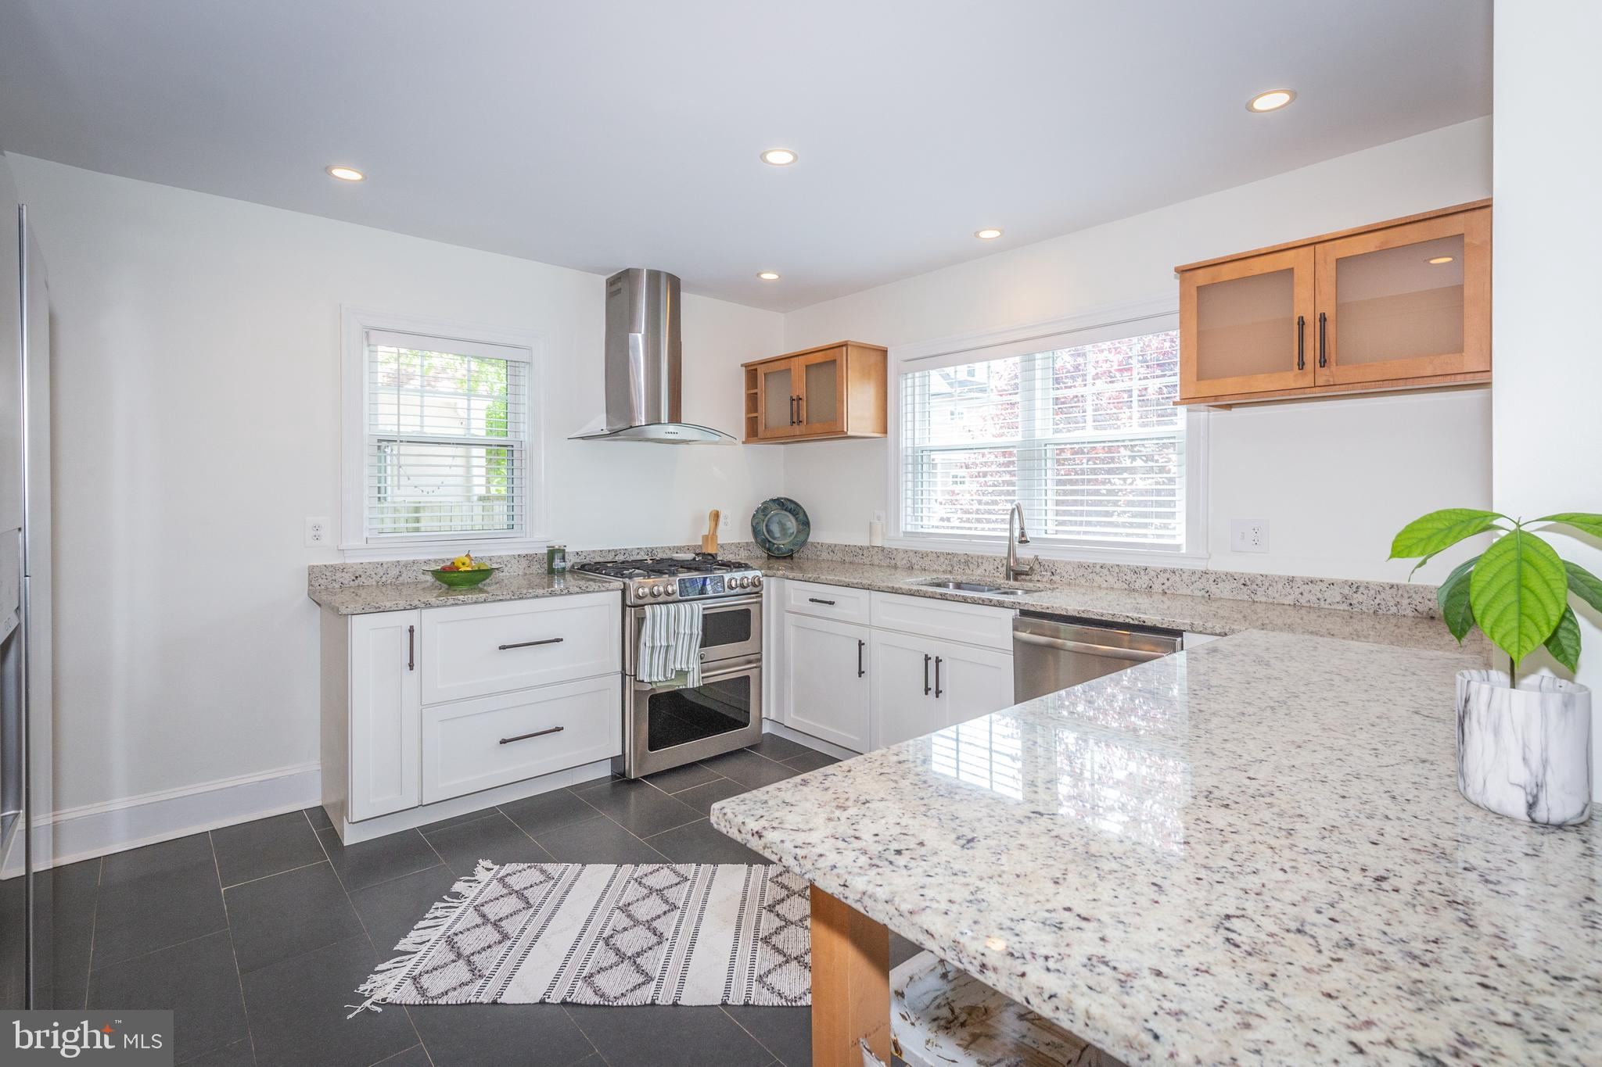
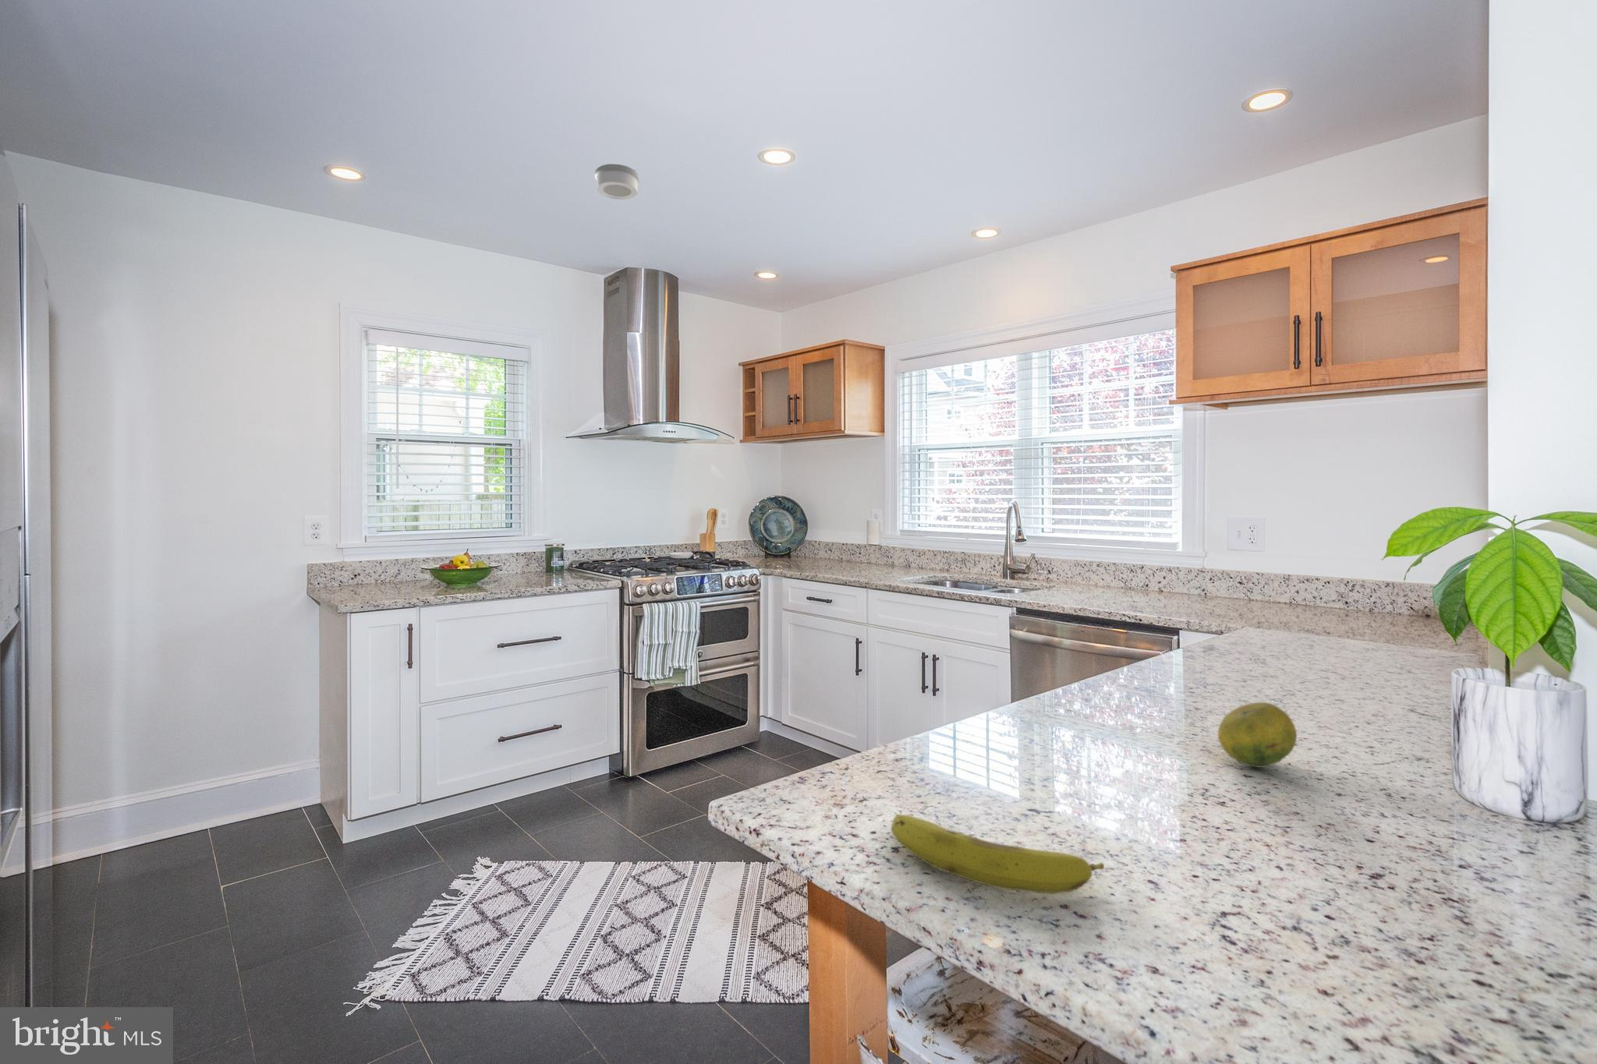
+ fruit (1255, 734)
+ fruit (981, 846)
+ smoke detector (616, 179)
